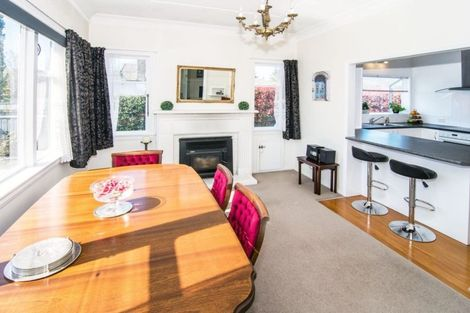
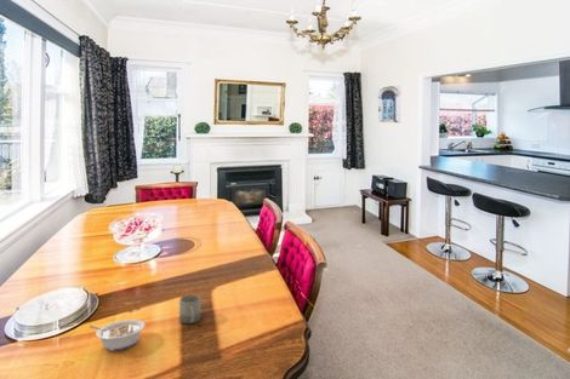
+ cup (190, 310)
+ legume (119, 334)
